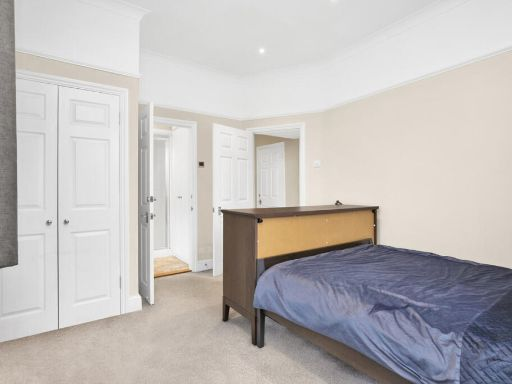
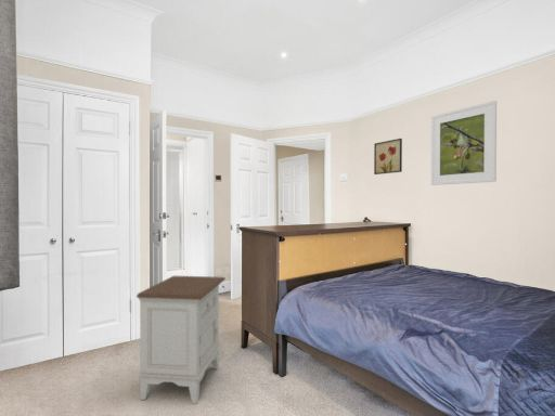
+ nightstand (185, 333)
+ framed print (461, 146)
+ wall art (387, 157)
